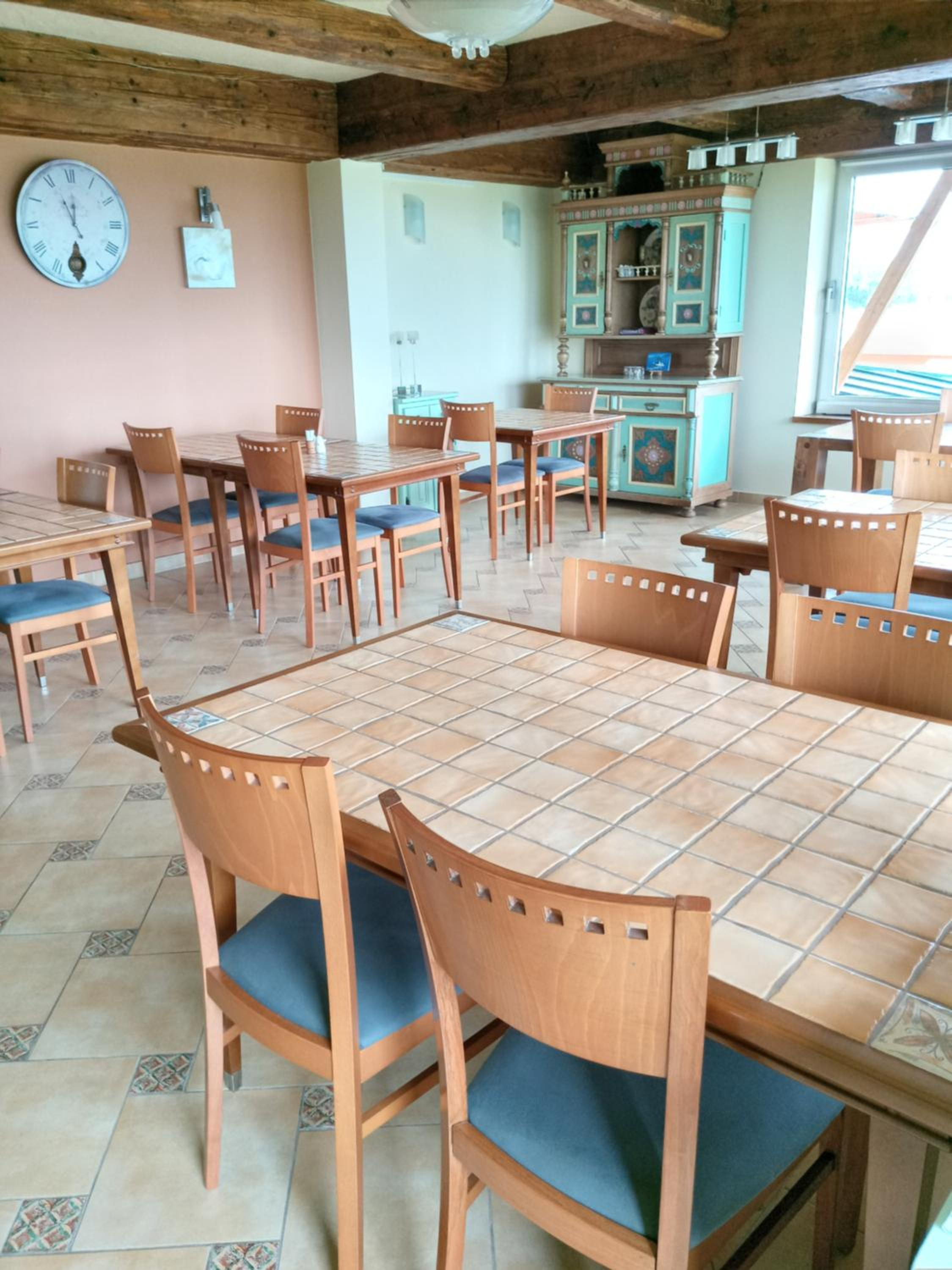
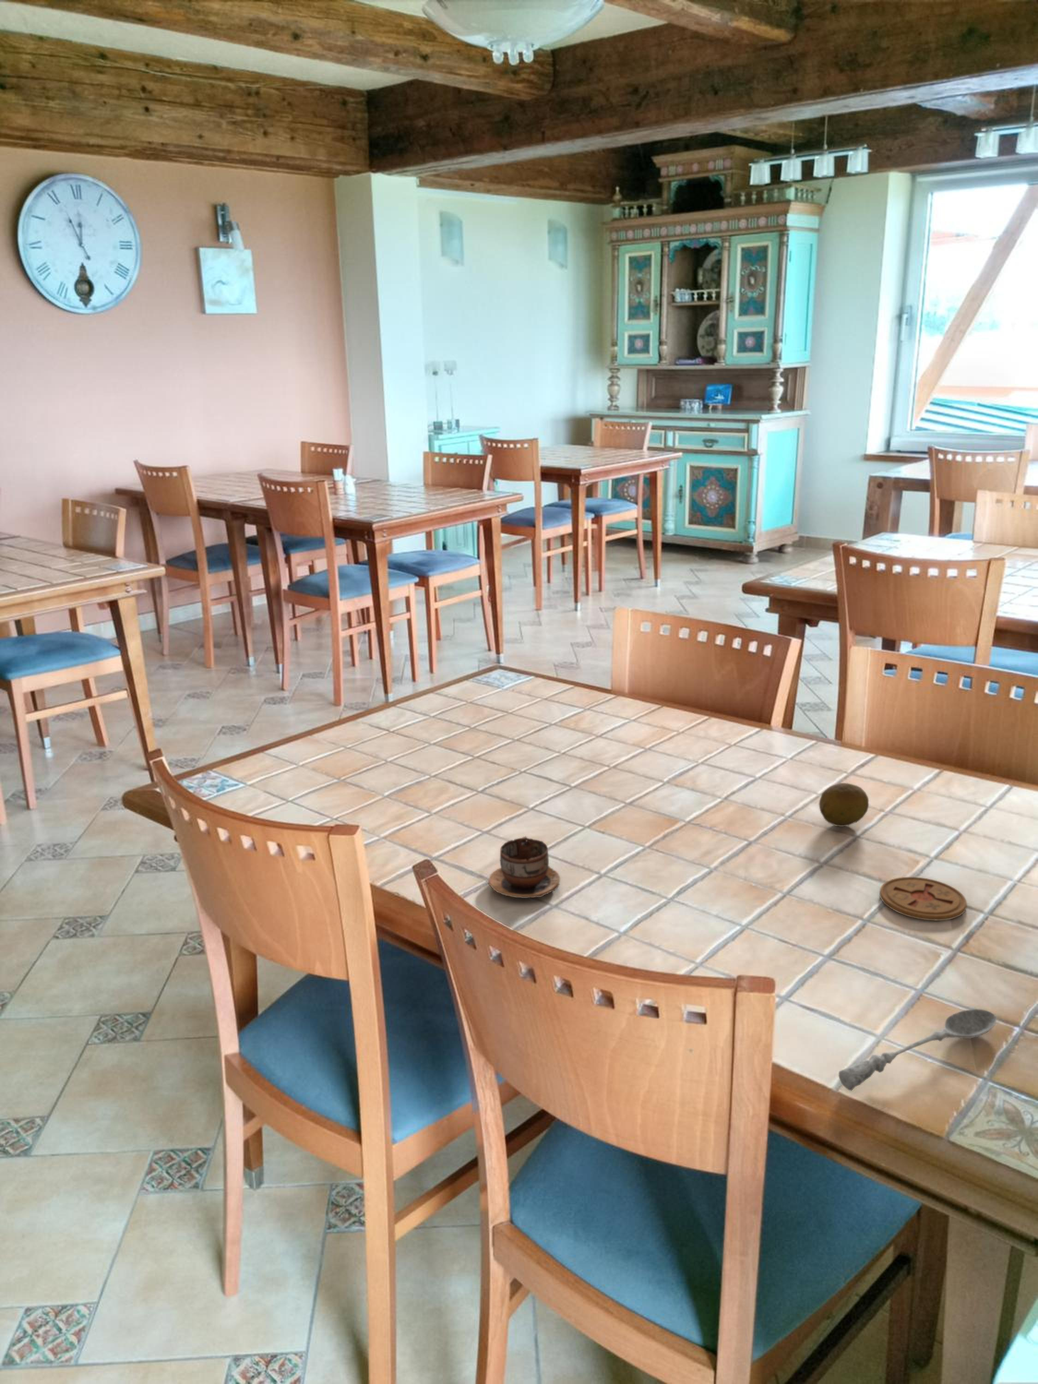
+ coaster (922, 898)
+ soupspoon (920, 1045)
+ fruit (843, 804)
+ cup (524, 865)
